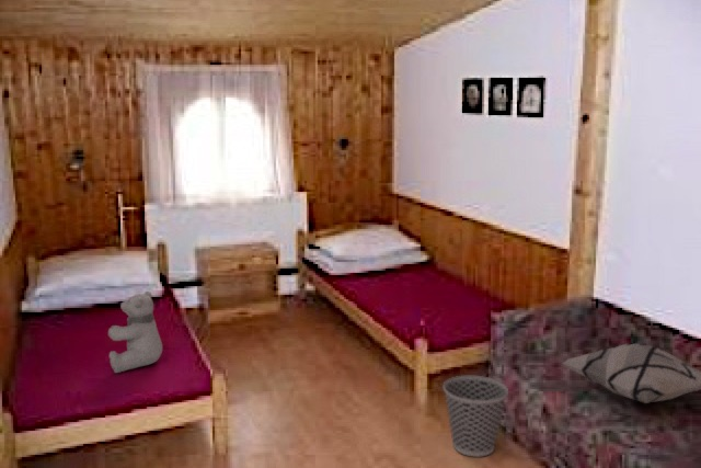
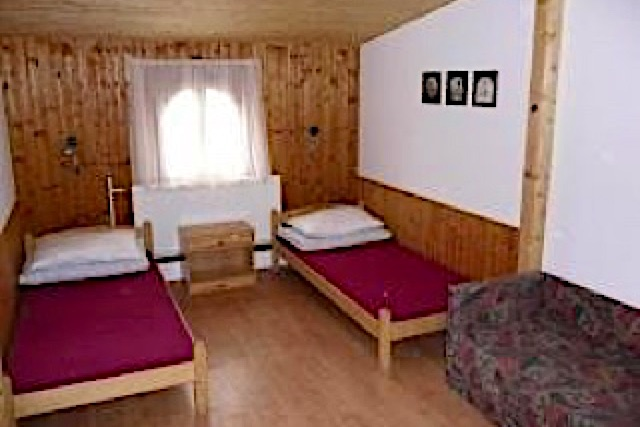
- wastebasket (474, 416)
- decorative pillow (639, 372)
- teddy bear (128, 329)
